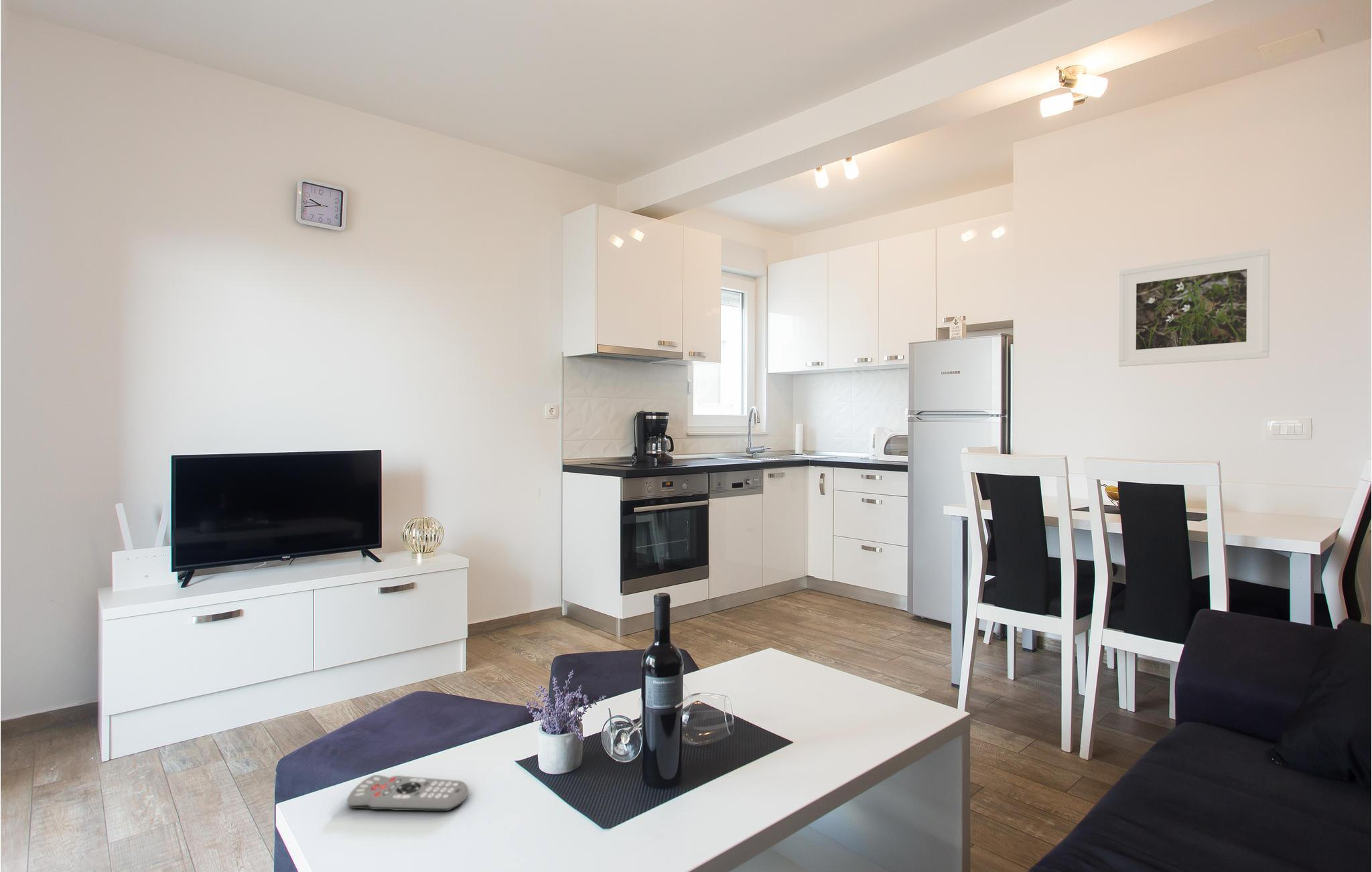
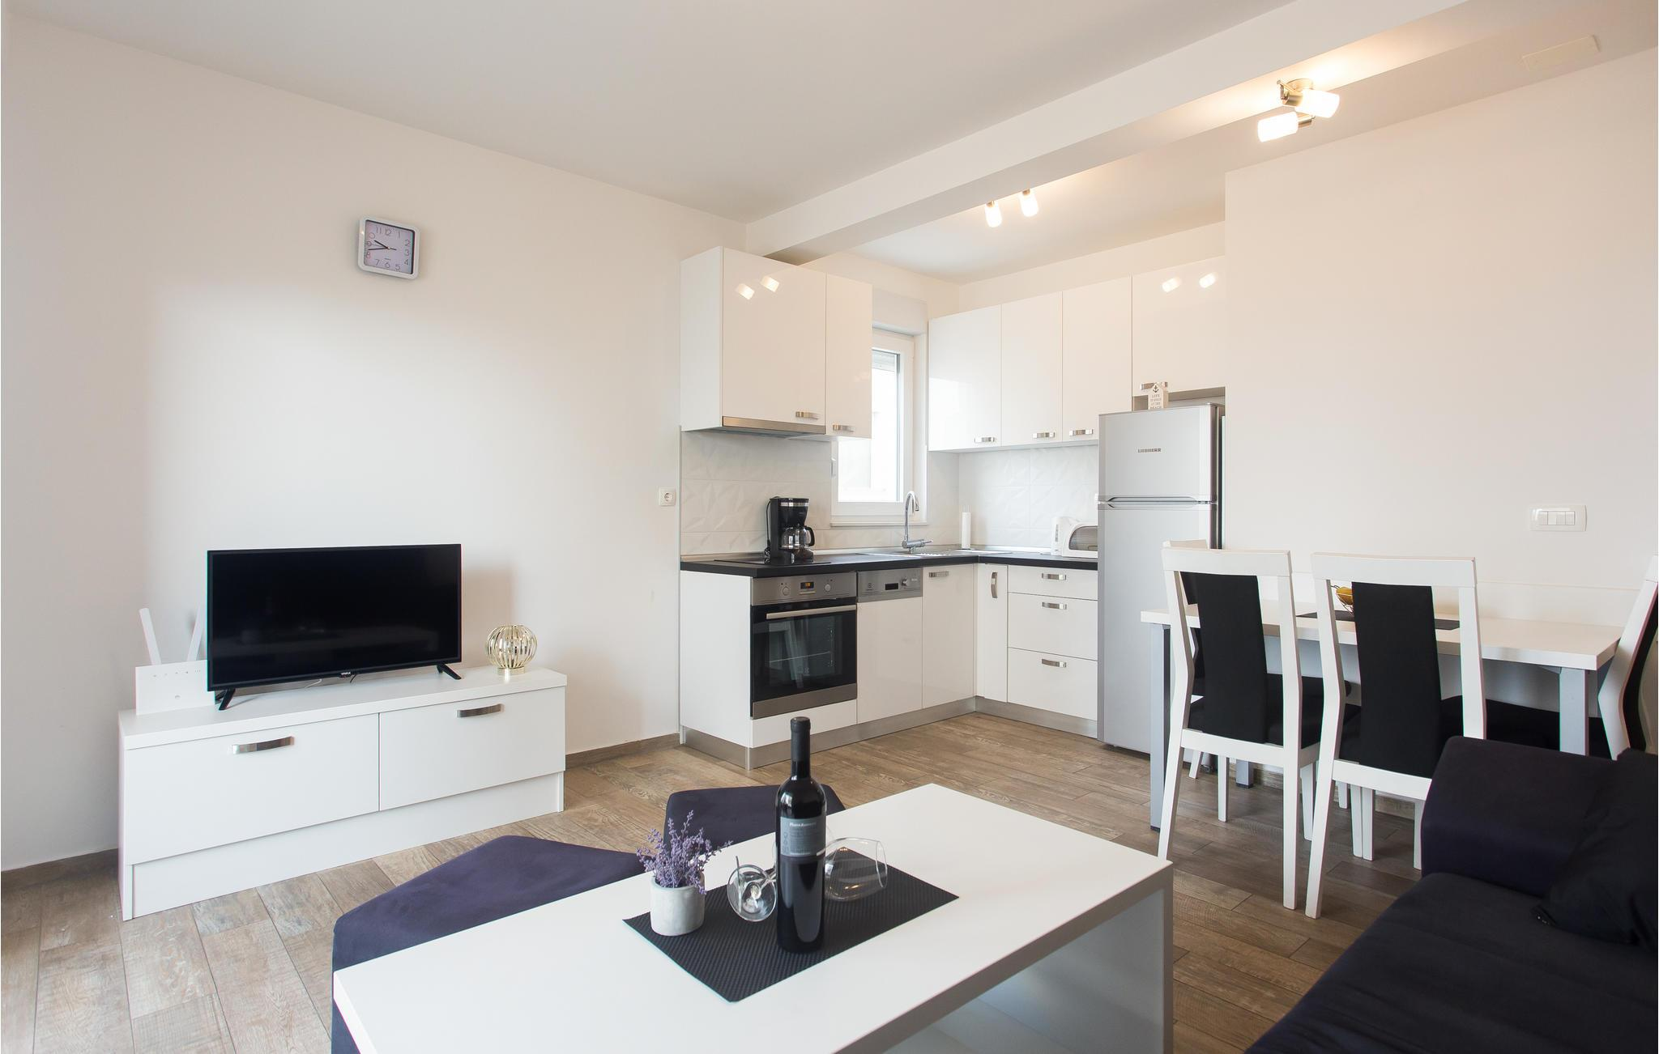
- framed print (1188, 311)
- remote control (410, 794)
